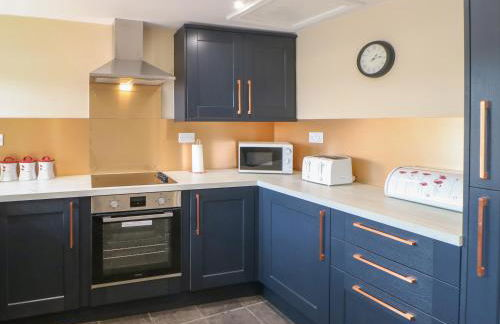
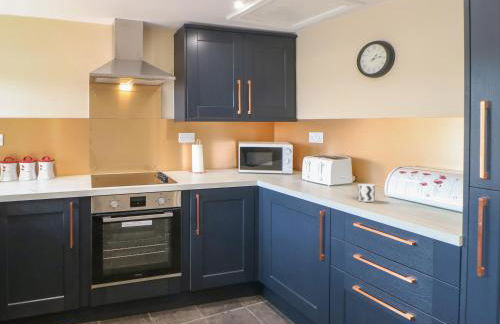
+ cup (365, 192)
